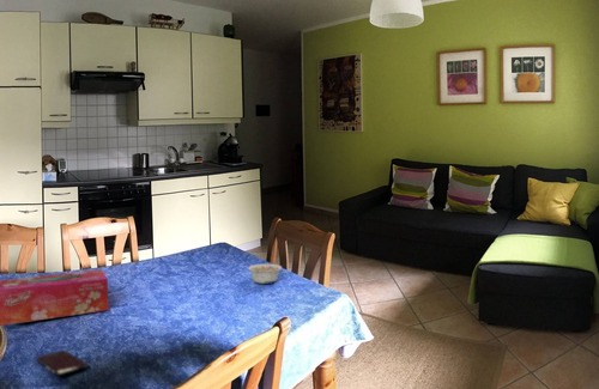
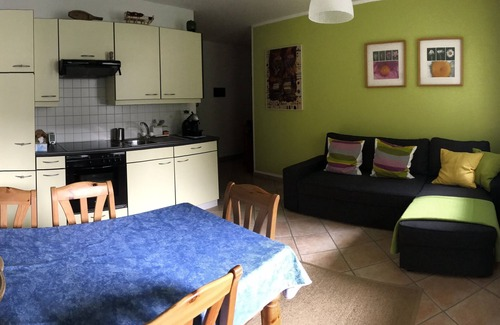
- legume (265, 273)
- smartphone (61, 361)
- tissue box (54, 294)
